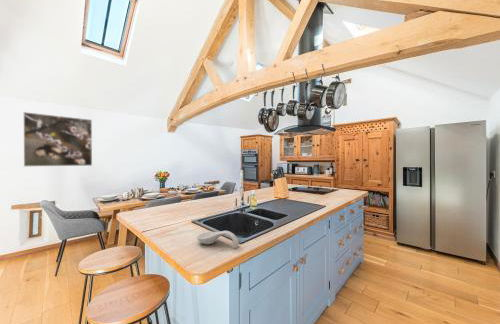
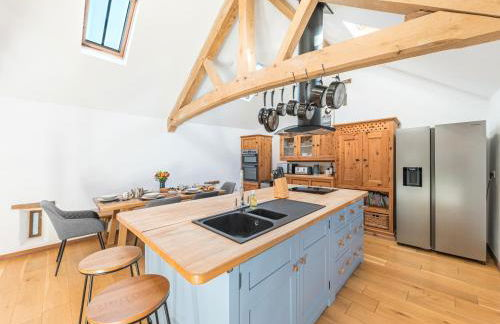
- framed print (60, 141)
- spoon rest (217, 237)
